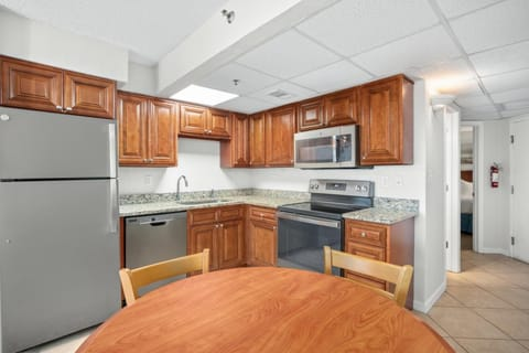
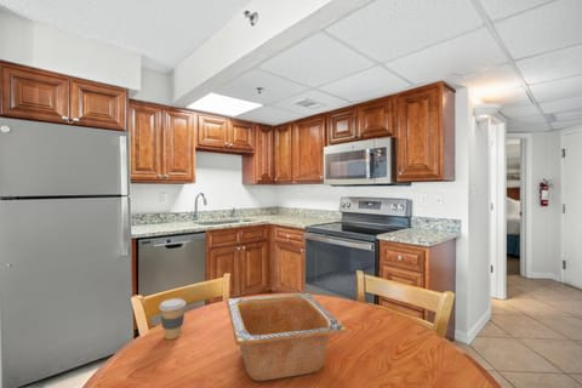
+ serving bowl (280, 335)
+ coffee cup (172, 318)
